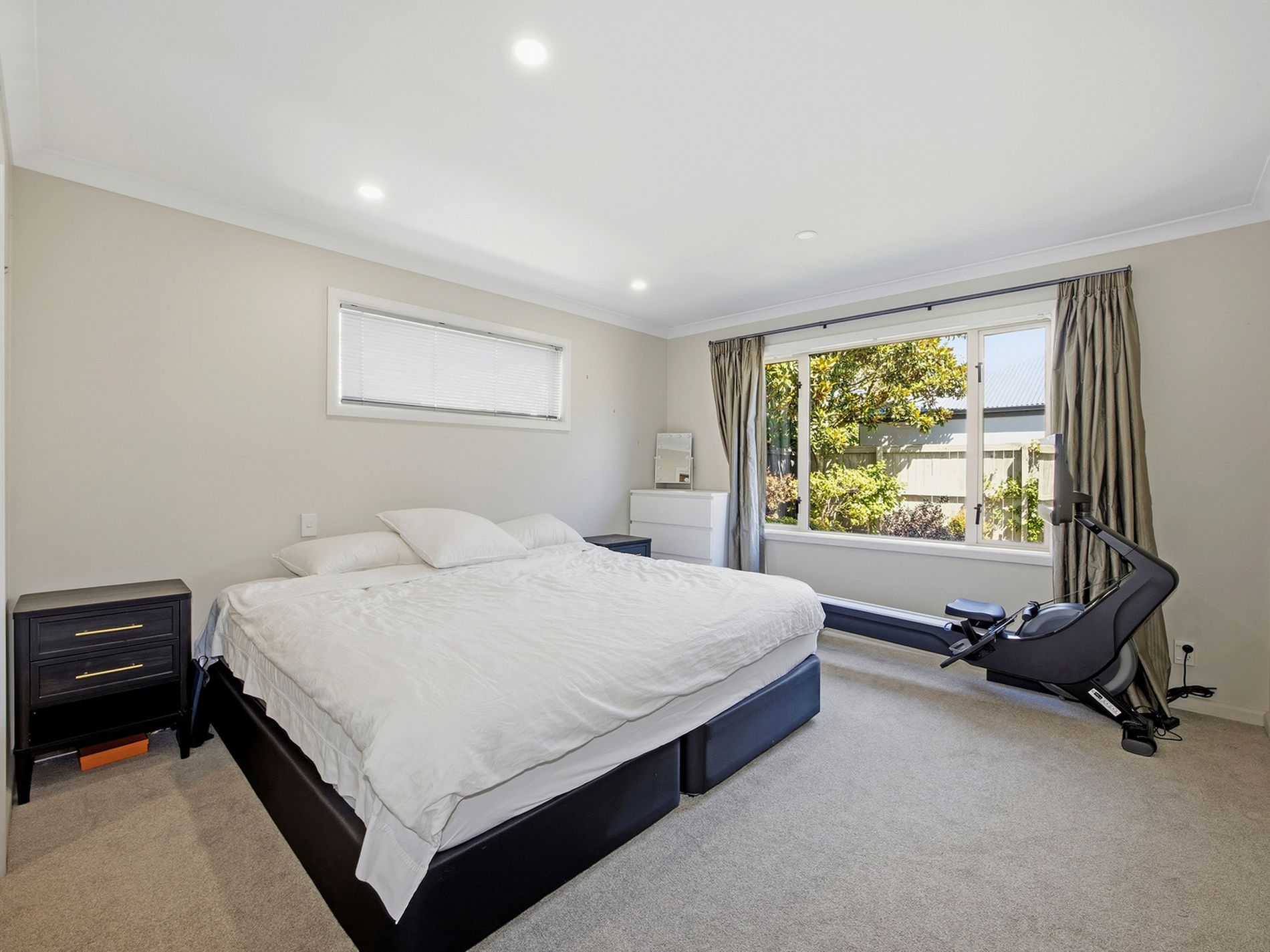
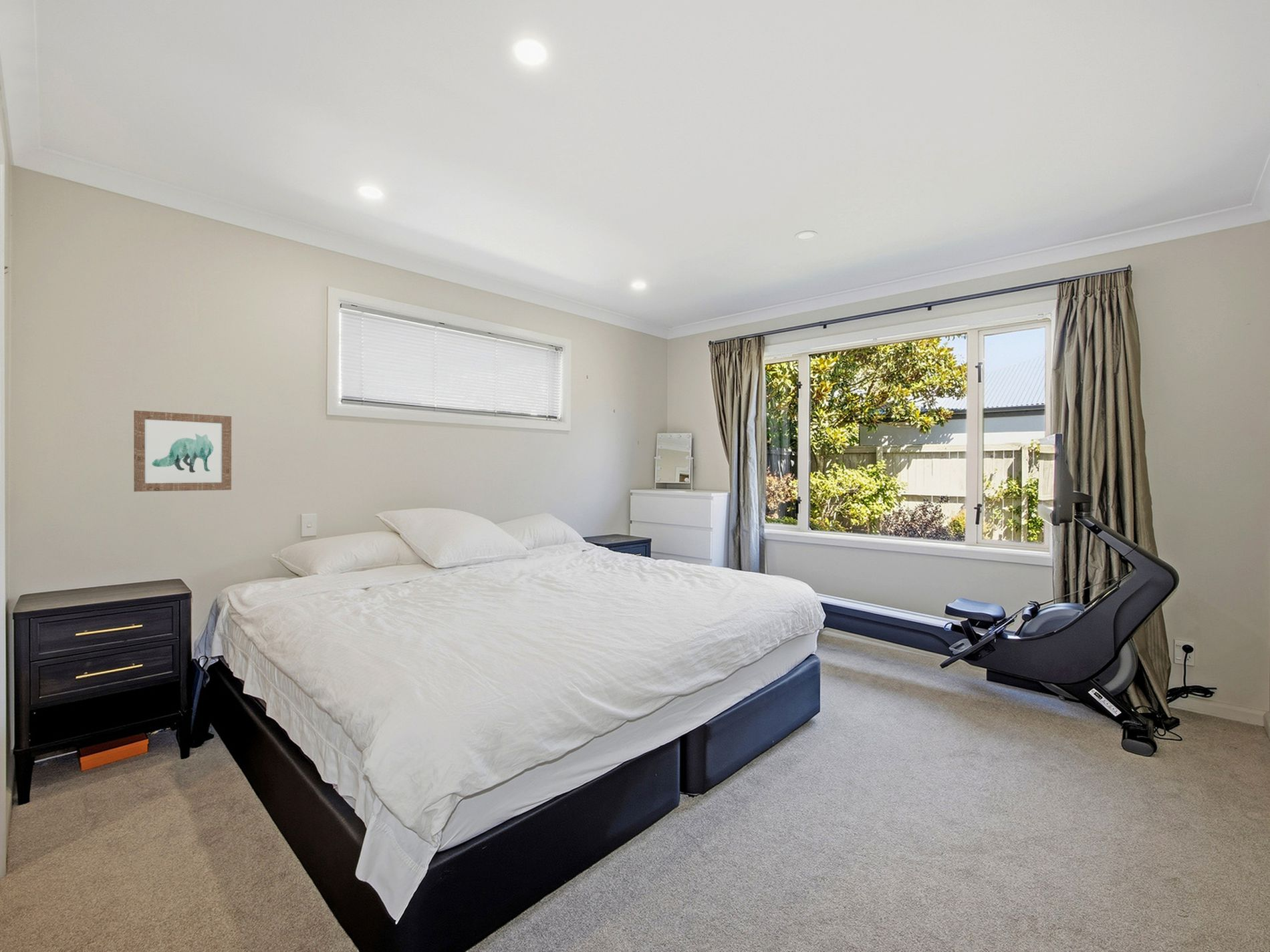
+ wall art (184, 452)
